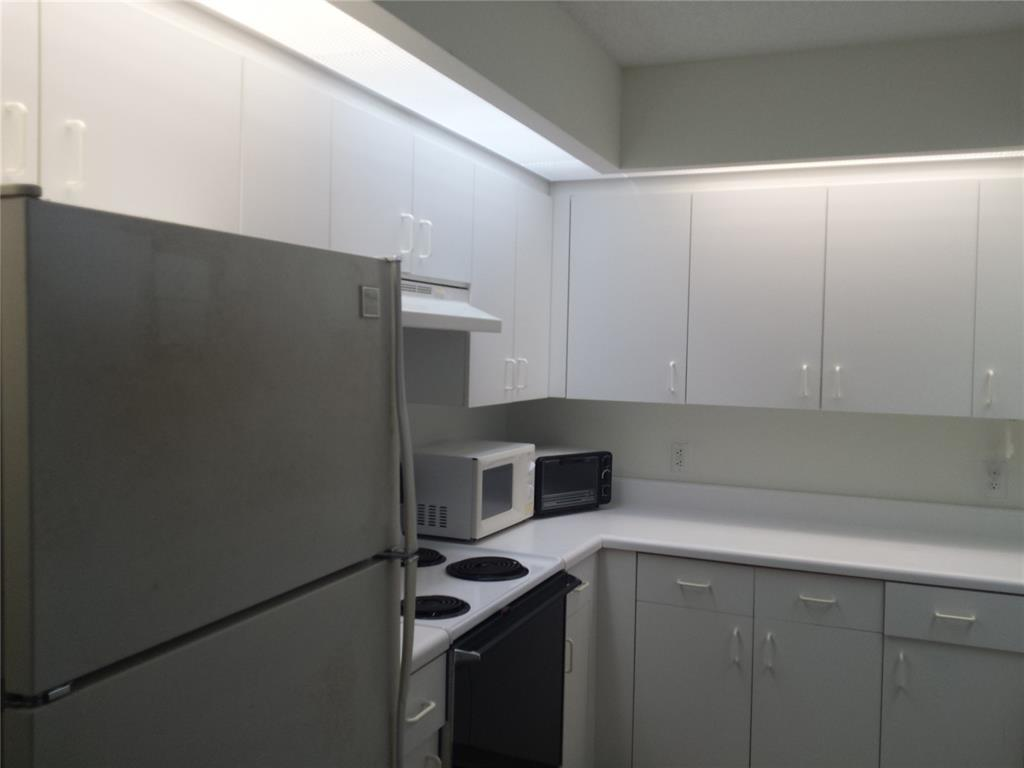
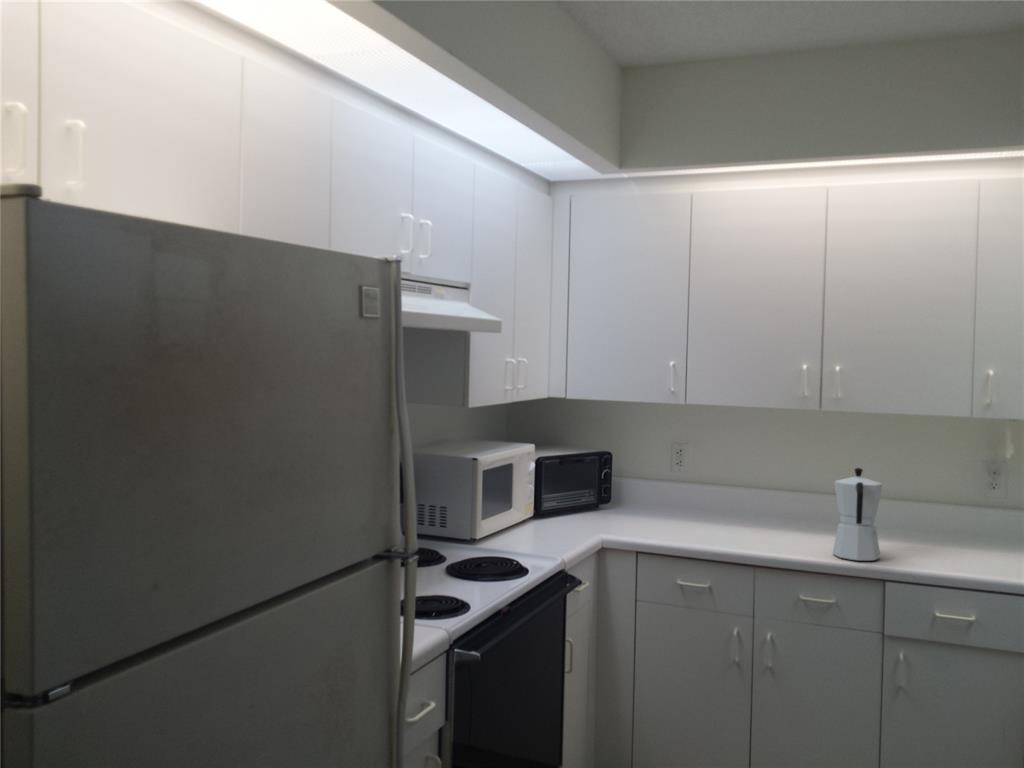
+ moka pot (857, 512)
